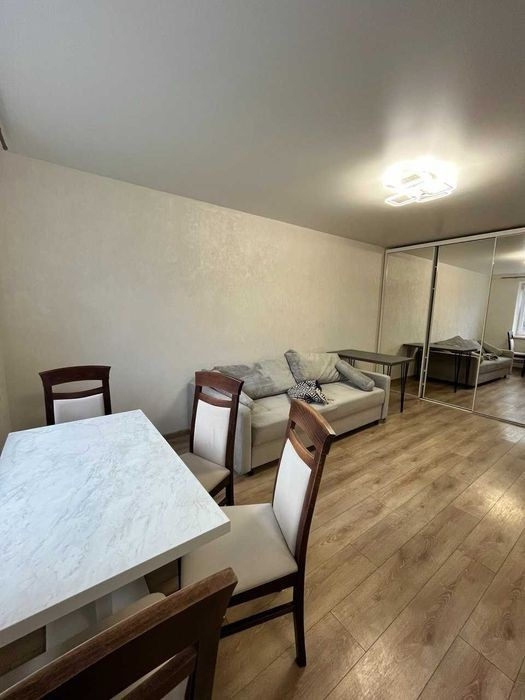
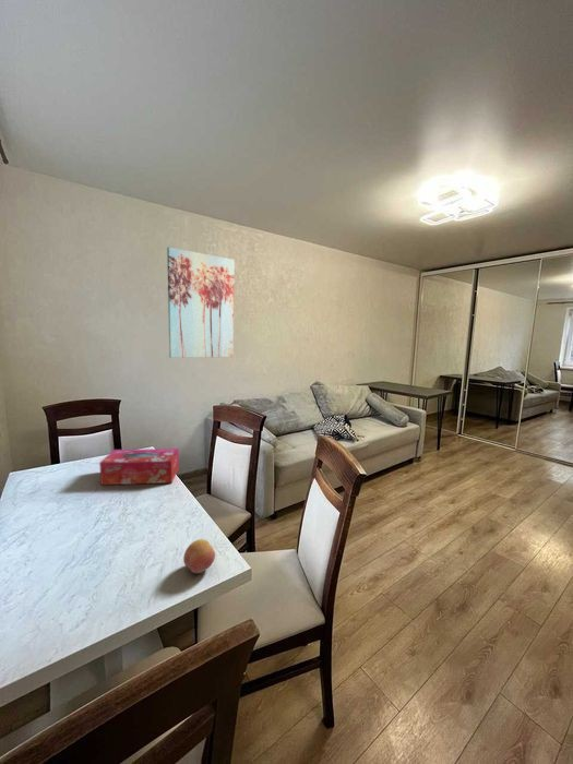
+ wall art (203, 307)
+ fruit (199, 554)
+ tissue box (142, 465)
